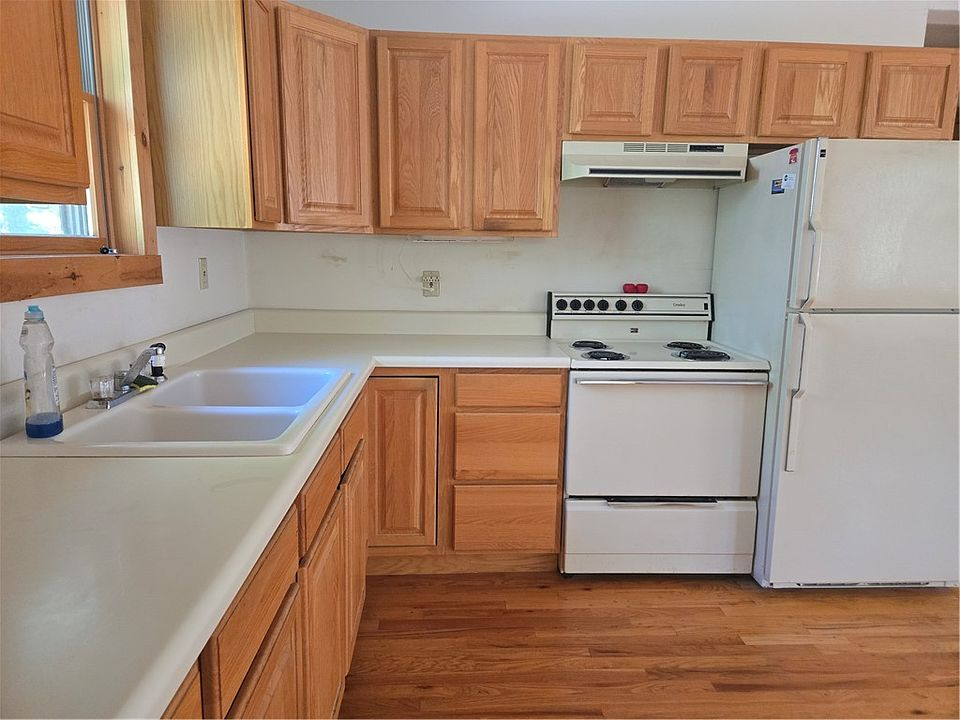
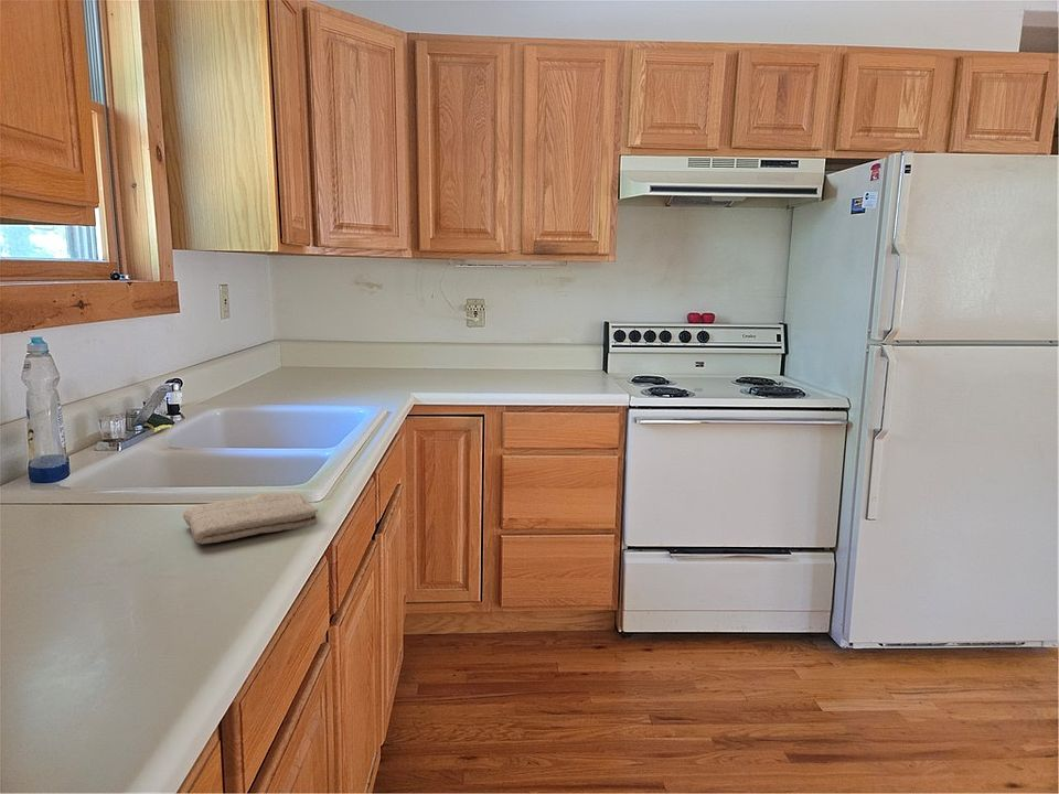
+ washcloth (252, 515)
